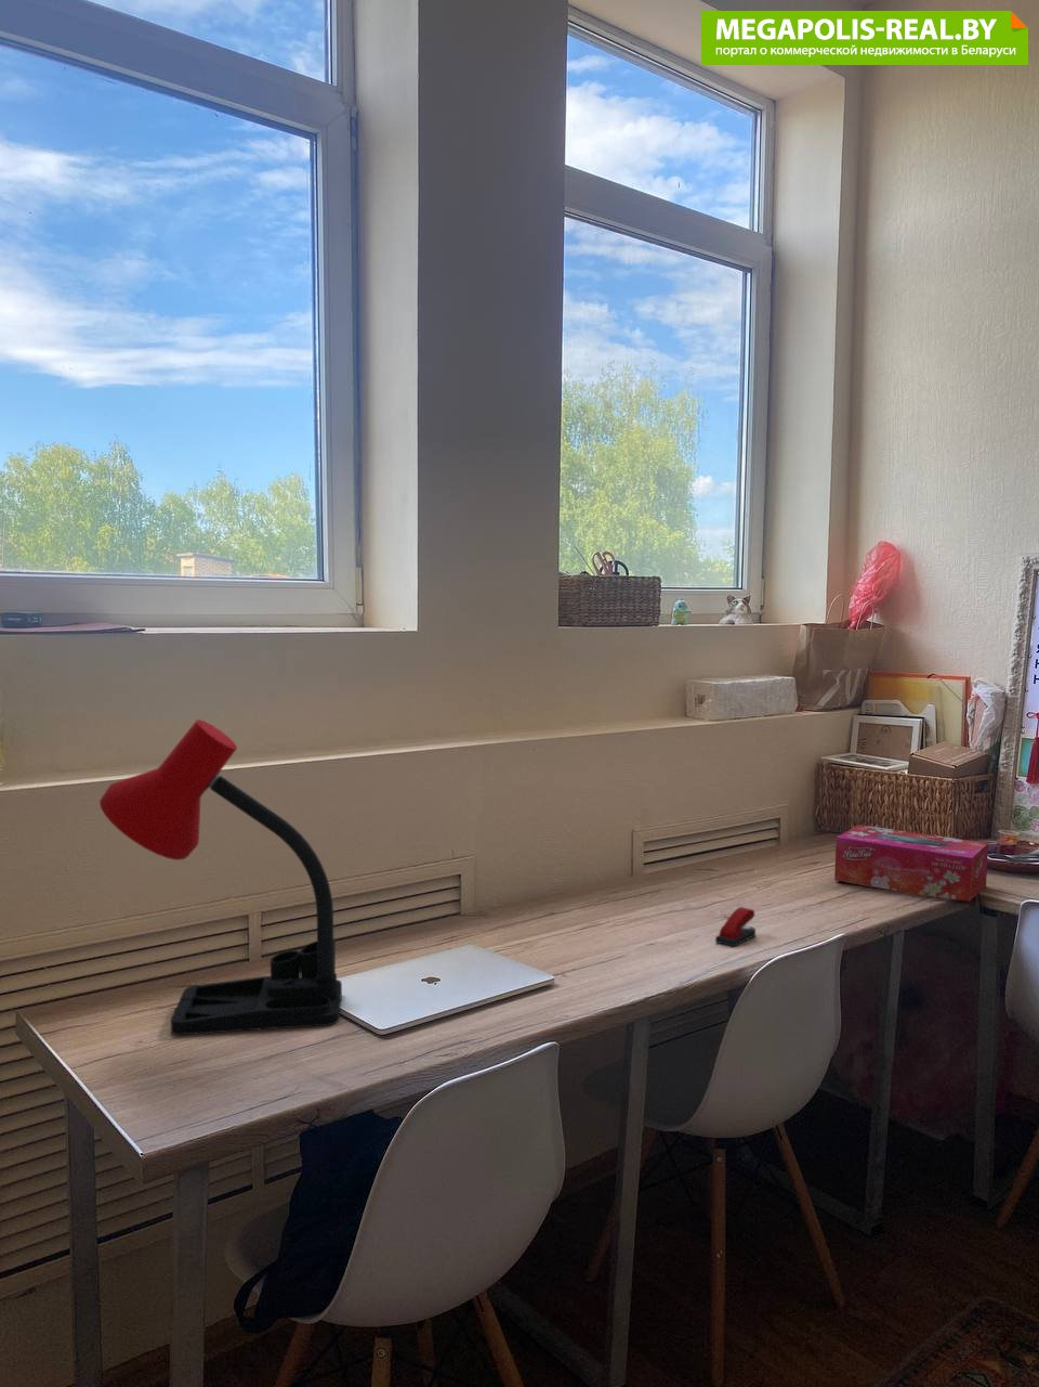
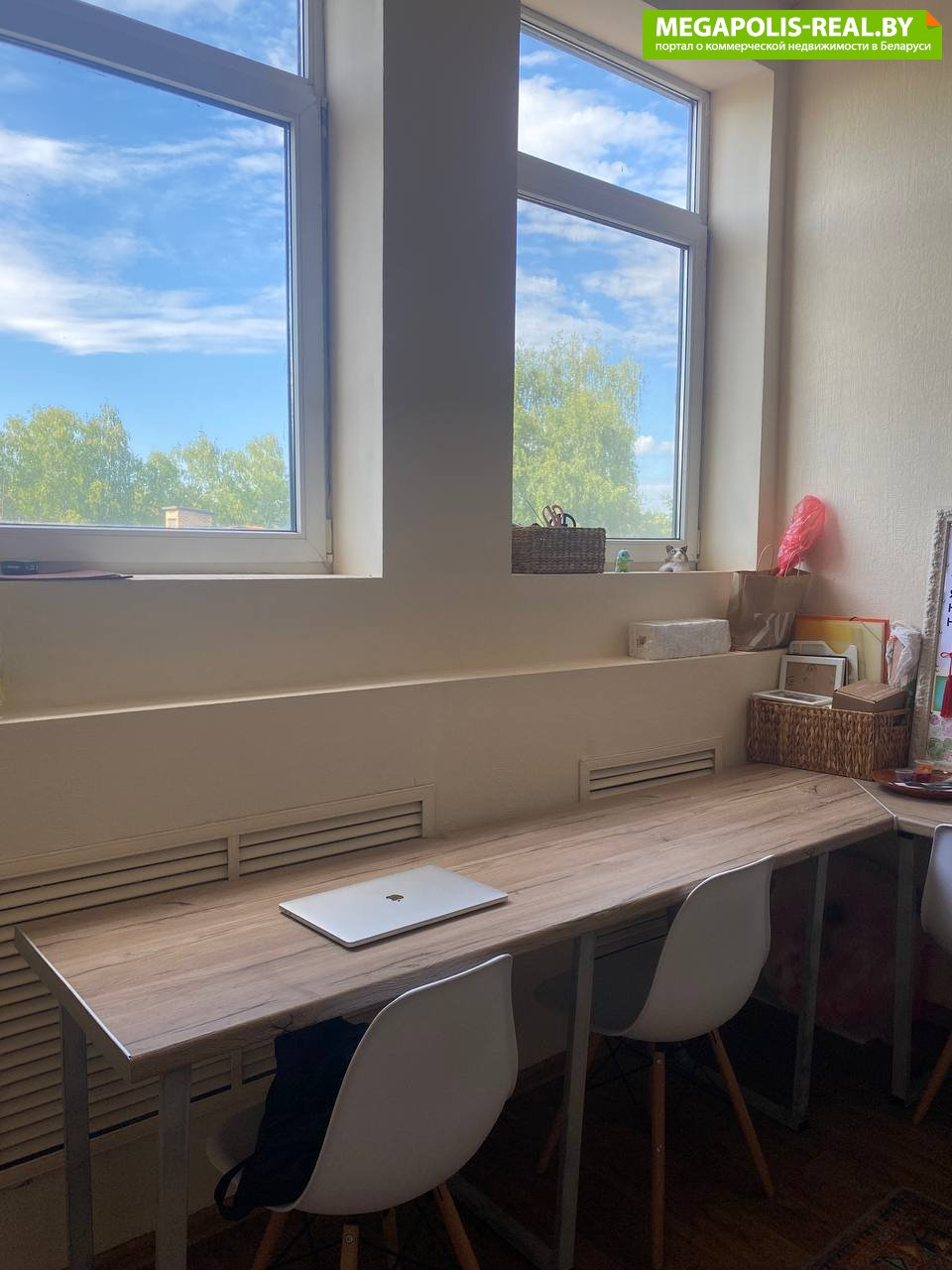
- tissue box (910, 862)
- stapler (737, 924)
- desk lamp (195, 846)
